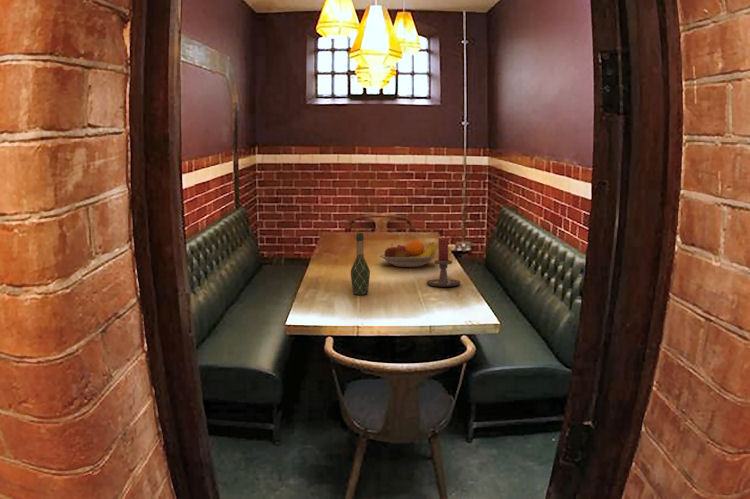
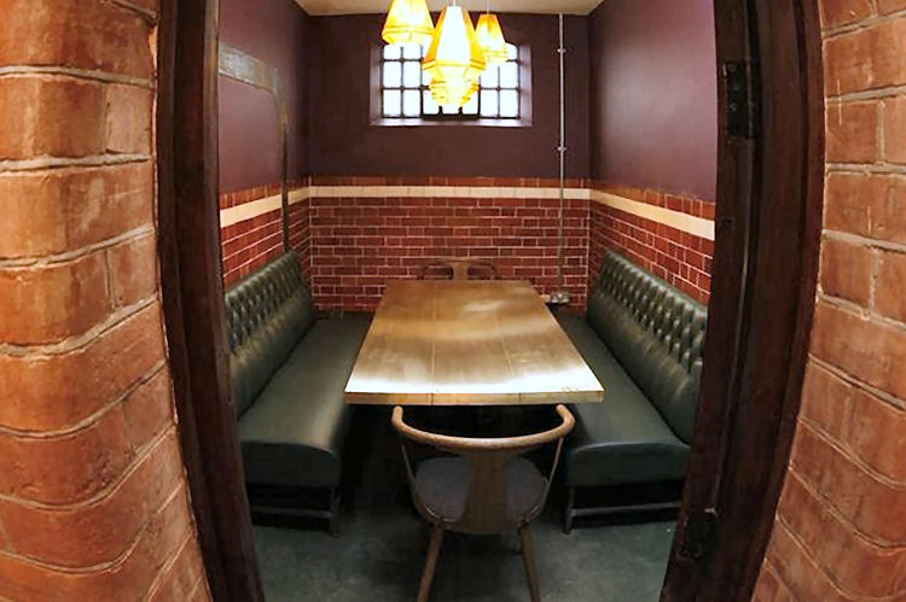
- wine bottle (360, 263)
- candle holder (444, 261)
- fruit bowl (408, 253)
